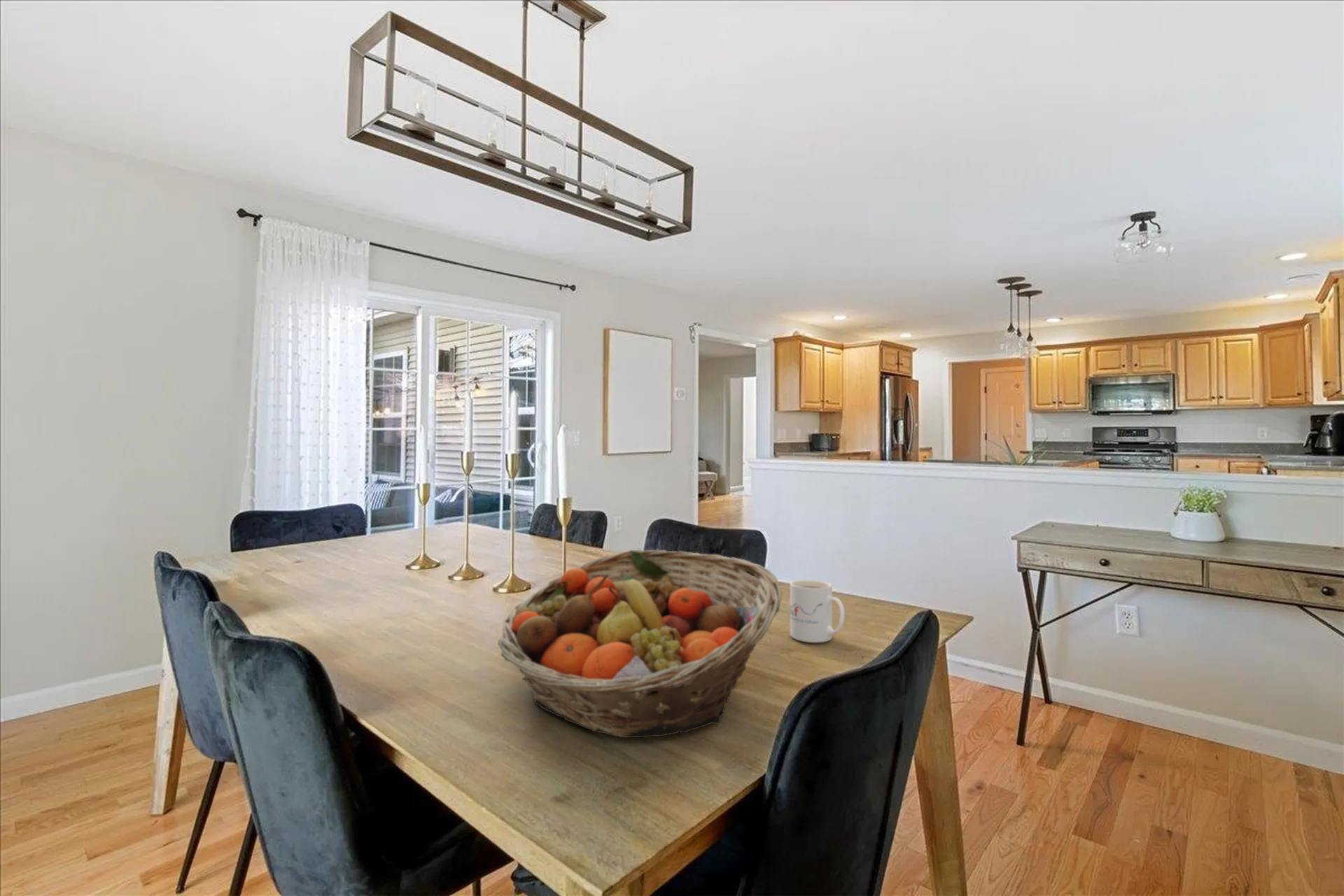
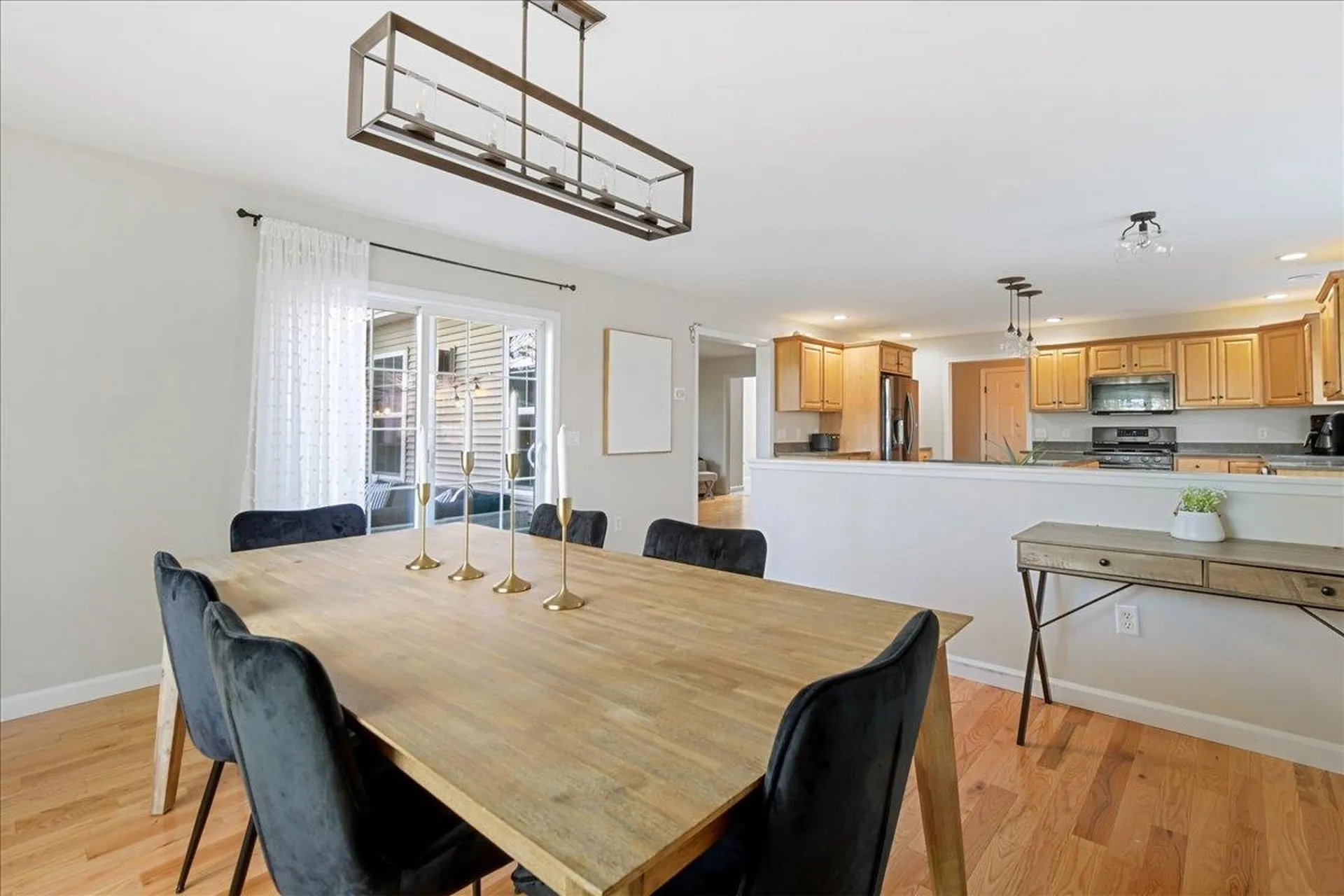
- mug (818, 612)
- fruit basket (637, 627)
